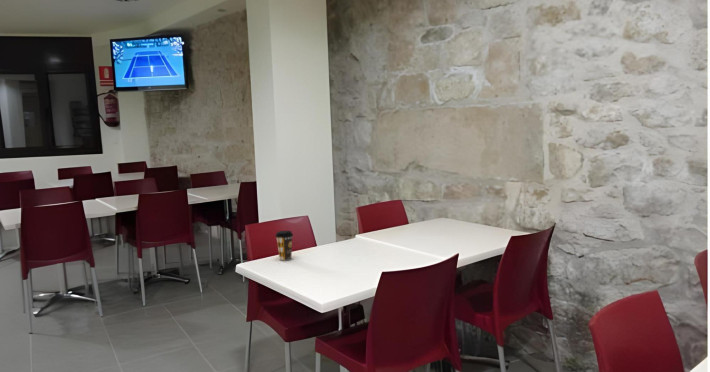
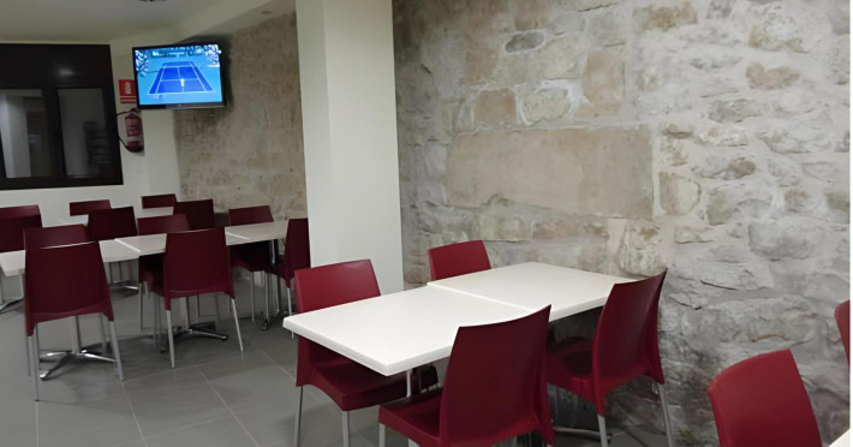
- coffee cup (284, 245)
